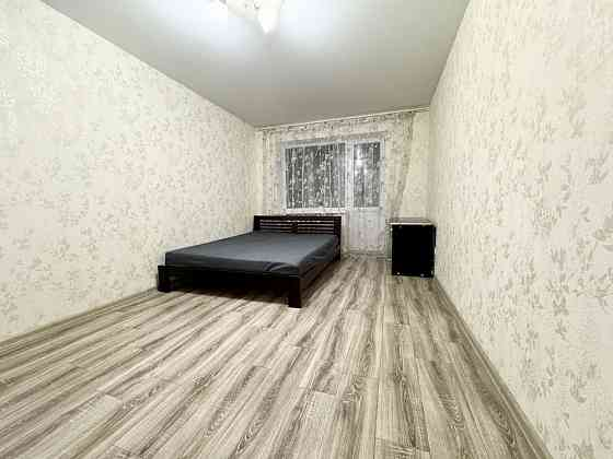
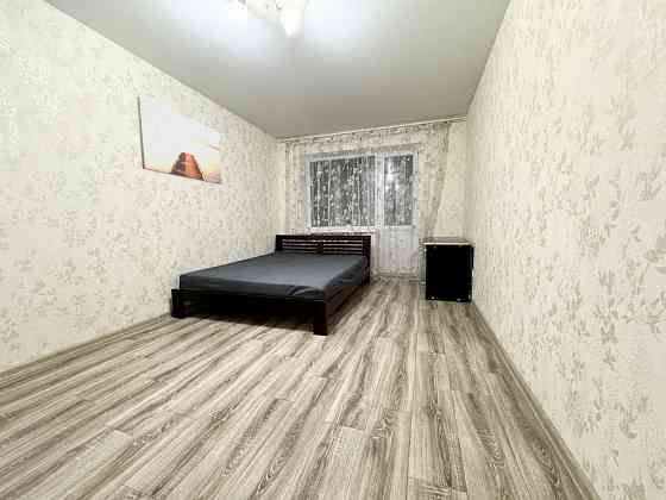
+ wall art (186, 148)
